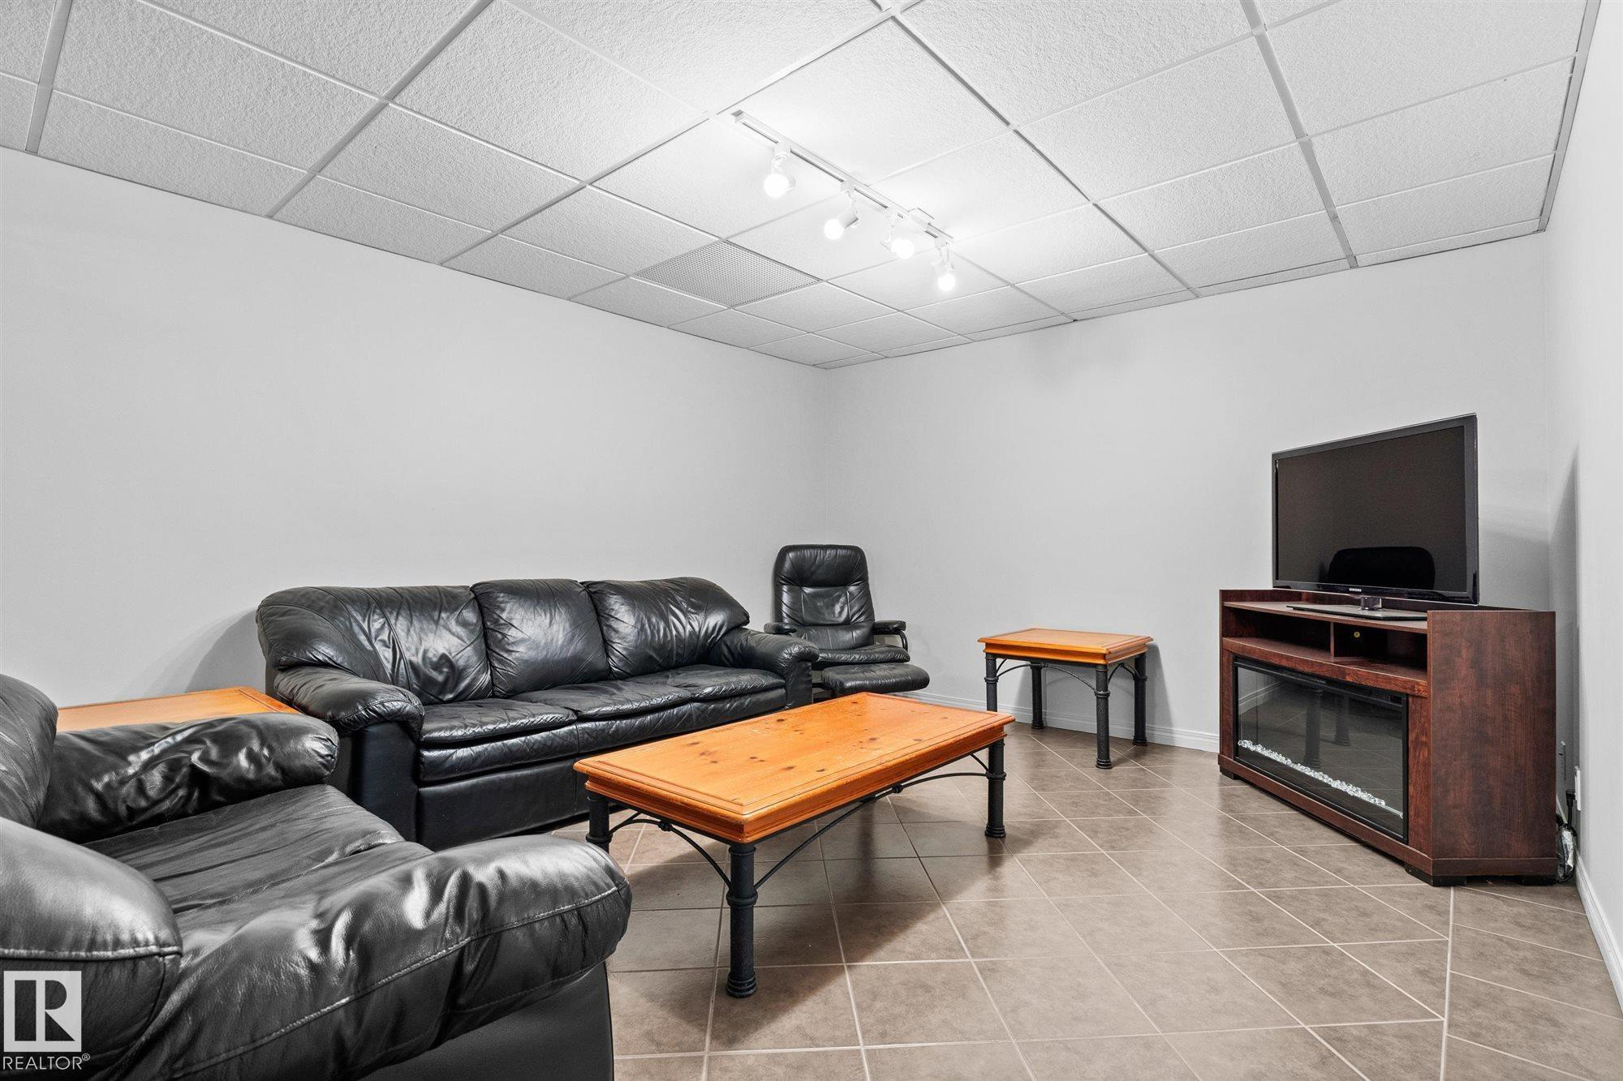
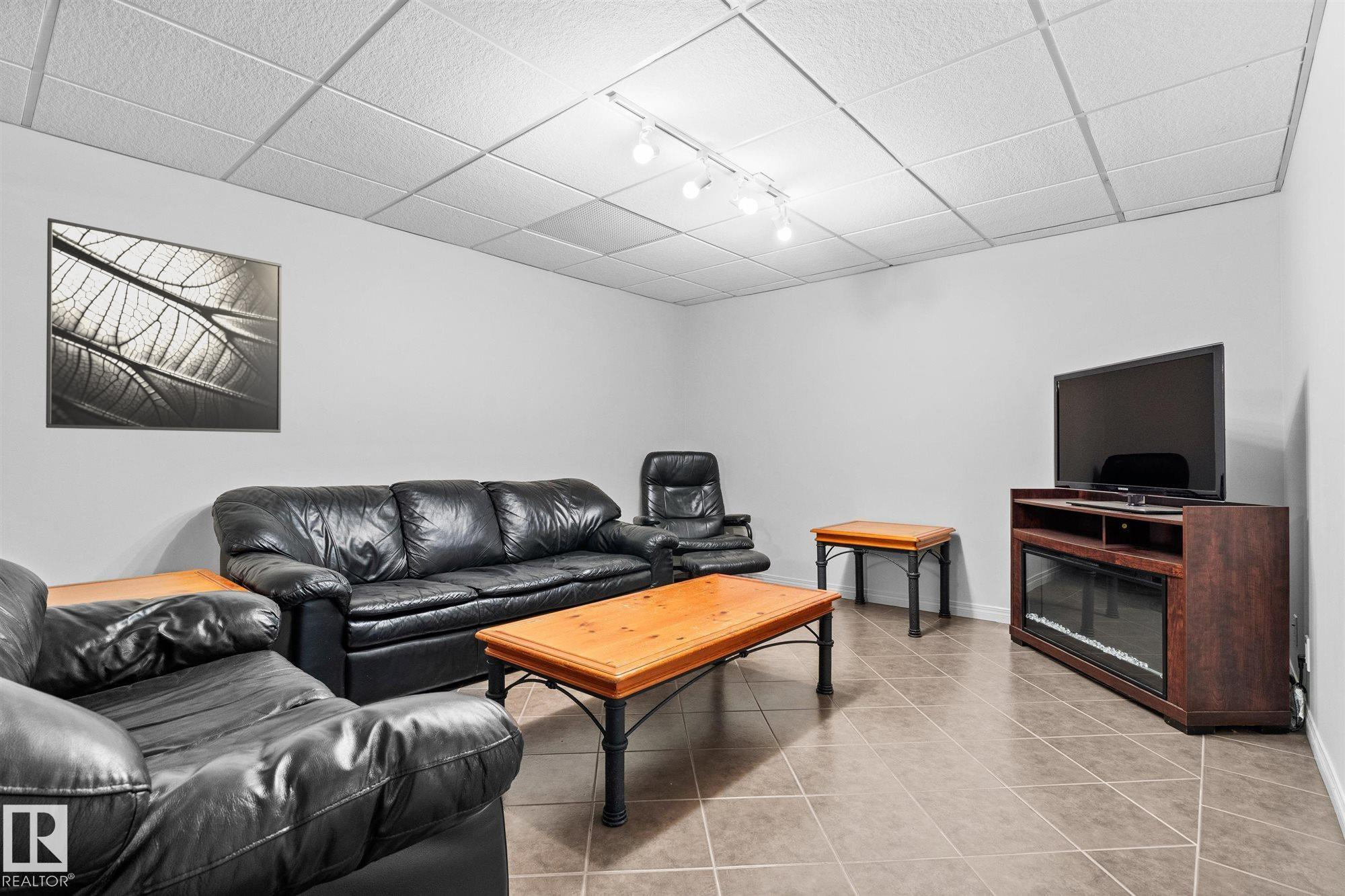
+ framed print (176, 337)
